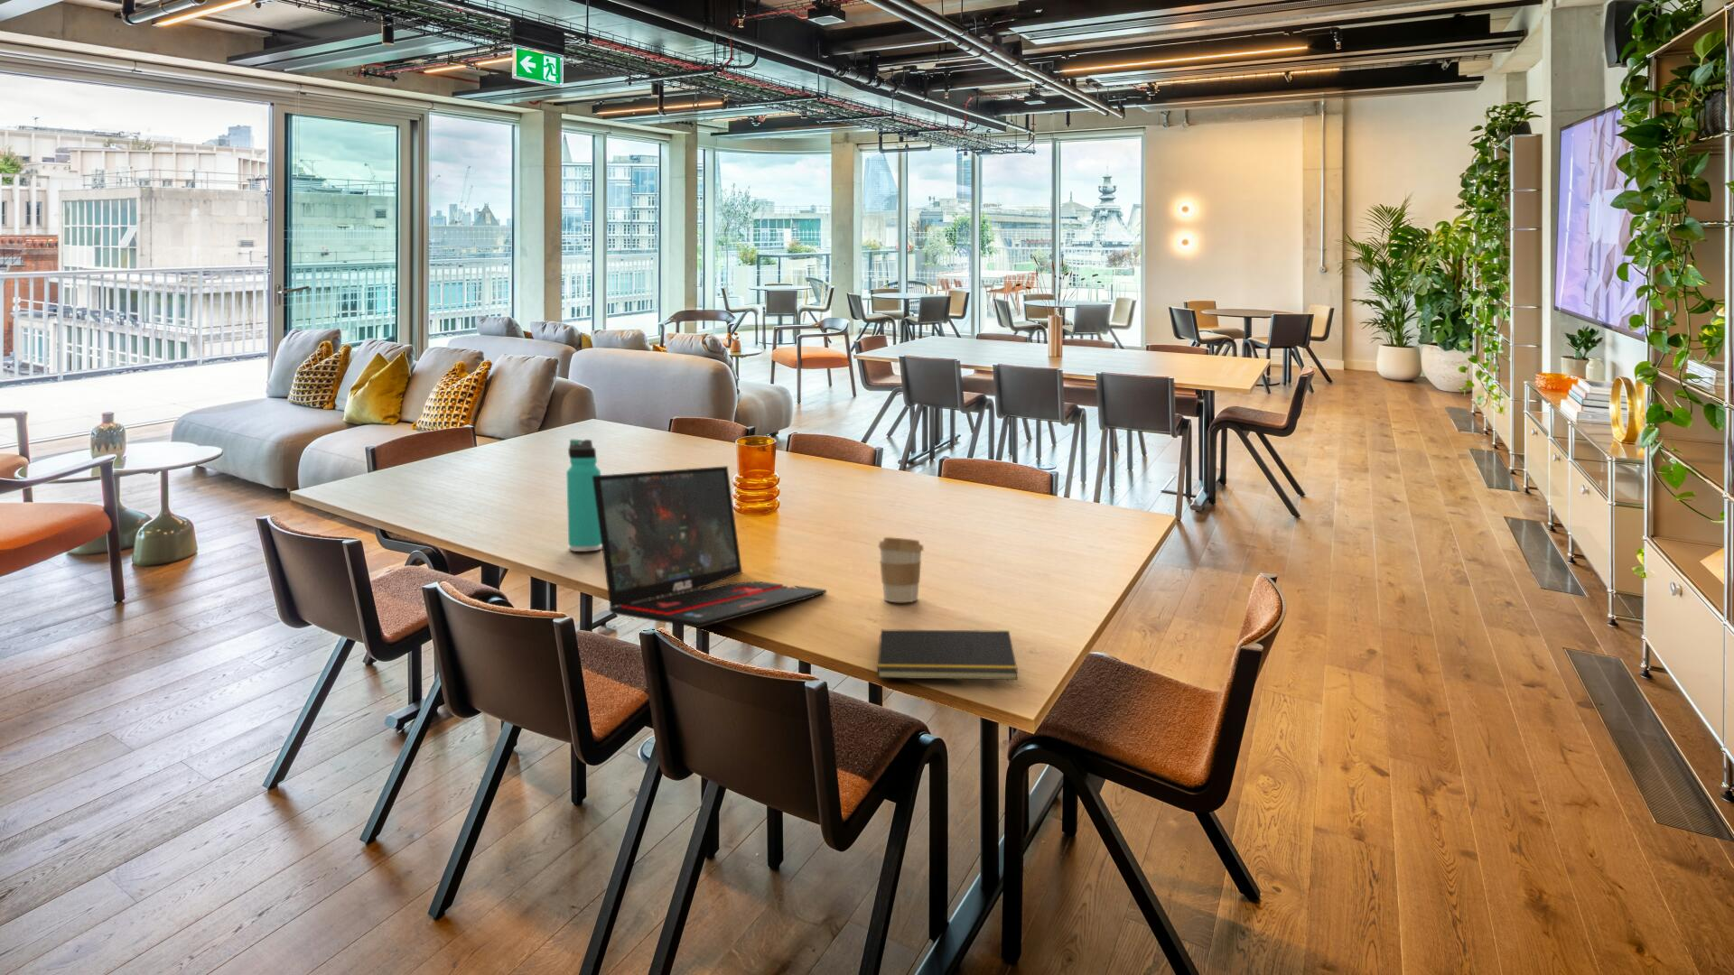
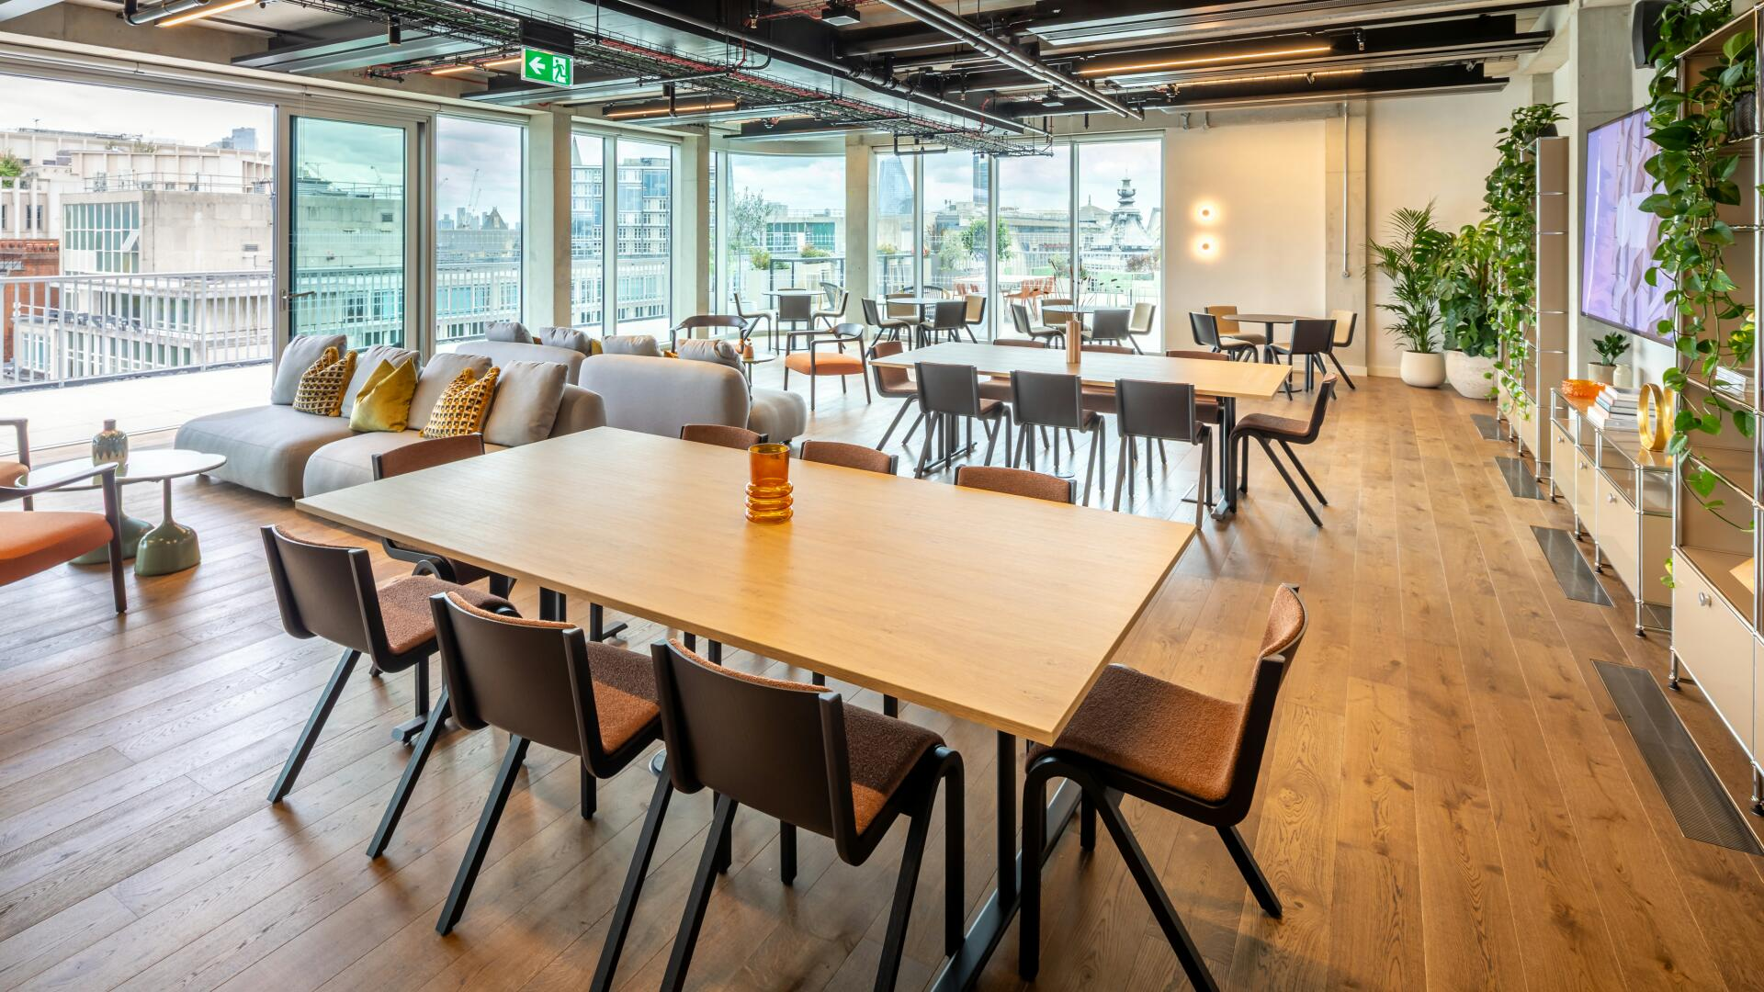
- notepad (946, 652)
- laptop (715, 538)
- thermos bottle (584, 494)
- coffee cup (900, 568)
